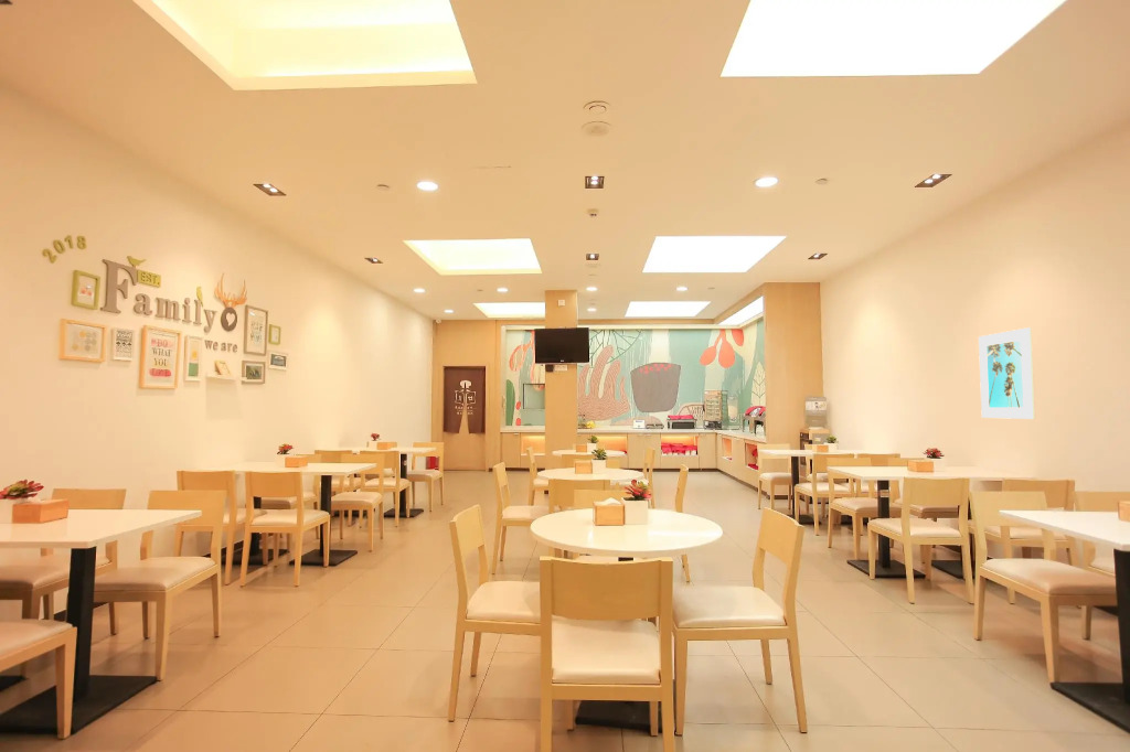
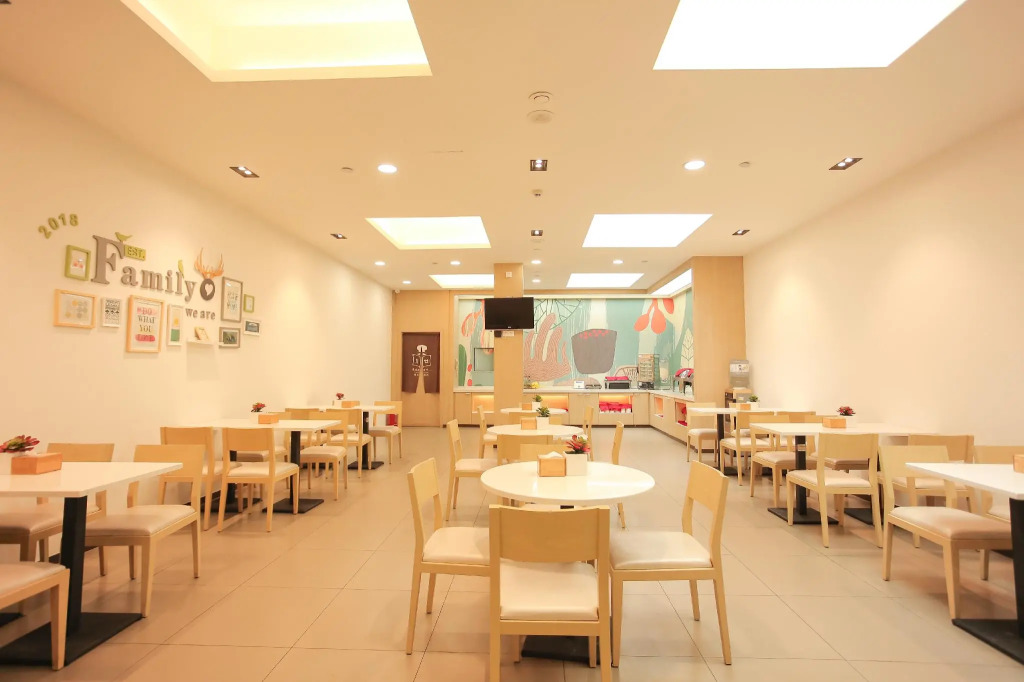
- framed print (1004, 375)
